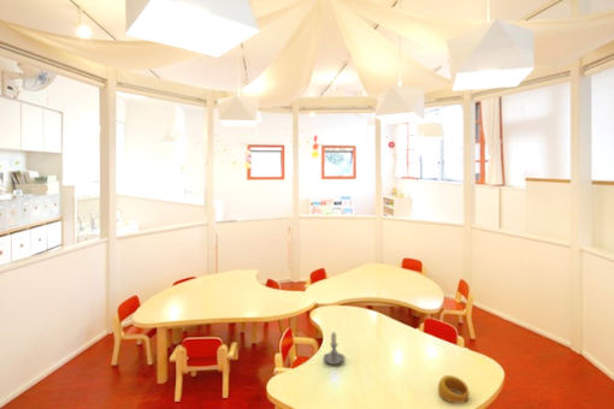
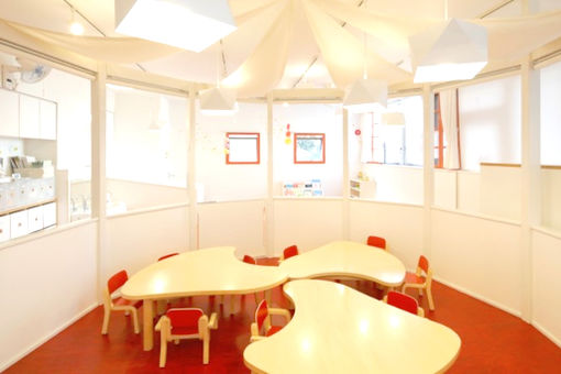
- candle (333, 345)
- ring (453, 387)
